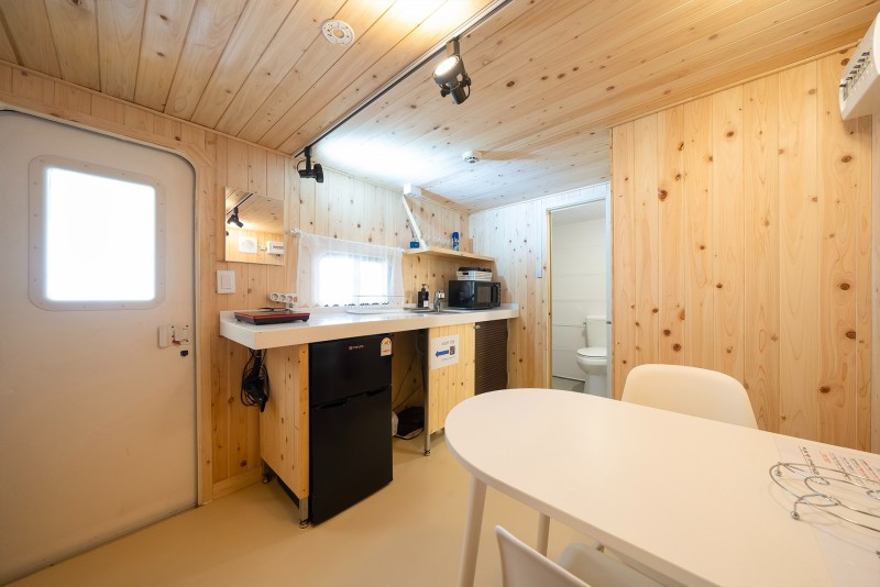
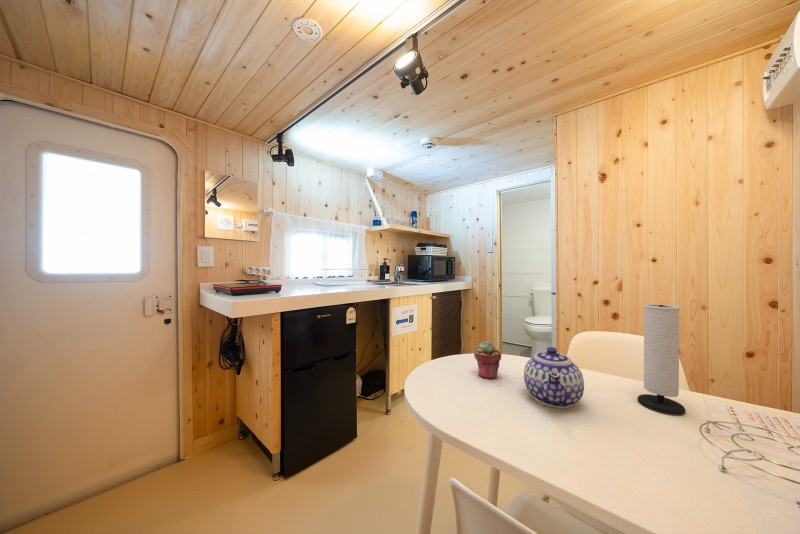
+ teapot (552, 373)
+ potted succulent (487, 358)
+ speaker (660, 355)
